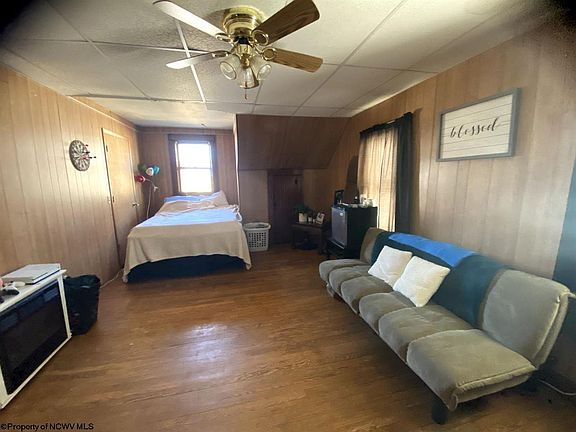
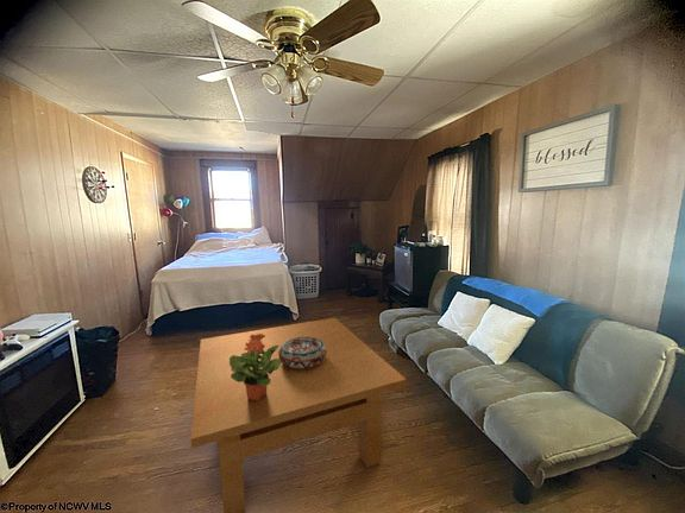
+ potted plant (256, 365)
+ table (290, 395)
+ decorative bowl (302, 352)
